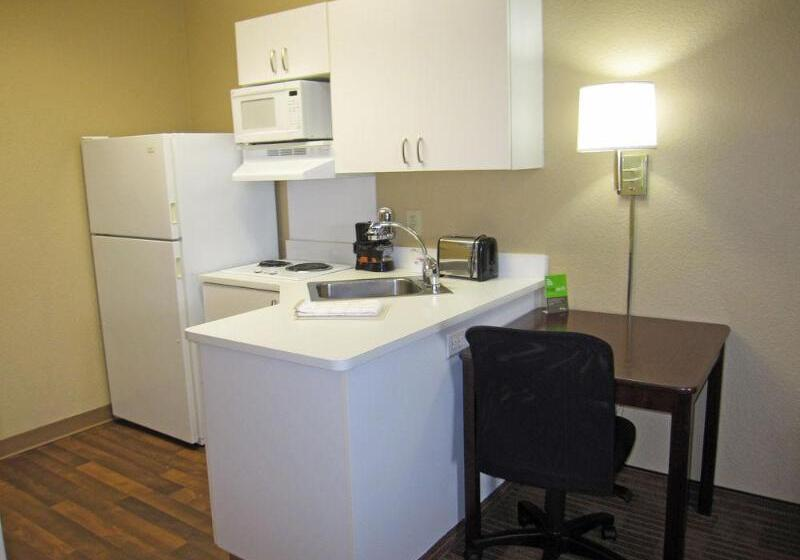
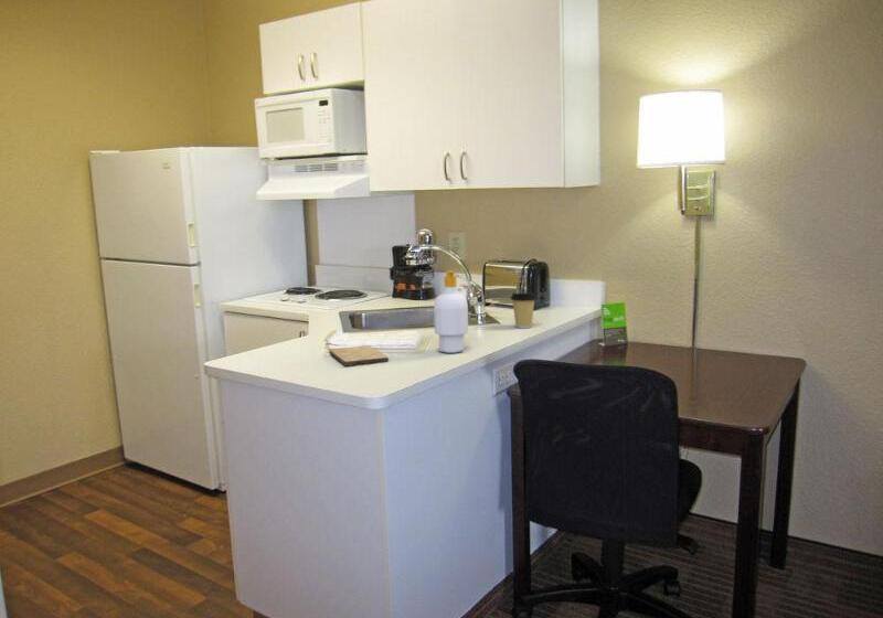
+ soap bottle (450, 311)
+ cutting board (358, 354)
+ coffee cup (523, 309)
